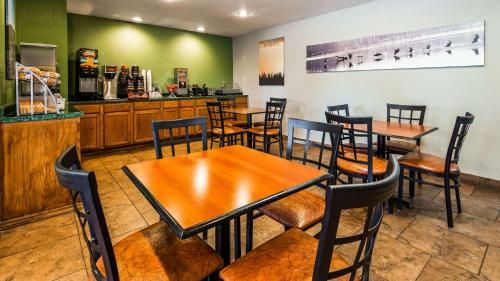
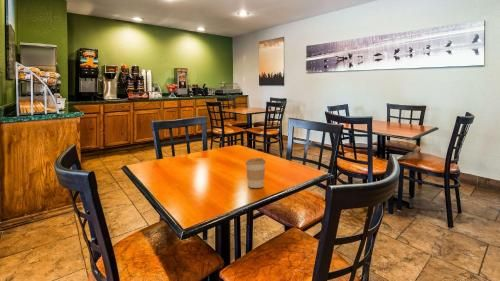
+ coffee cup (255, 172)
